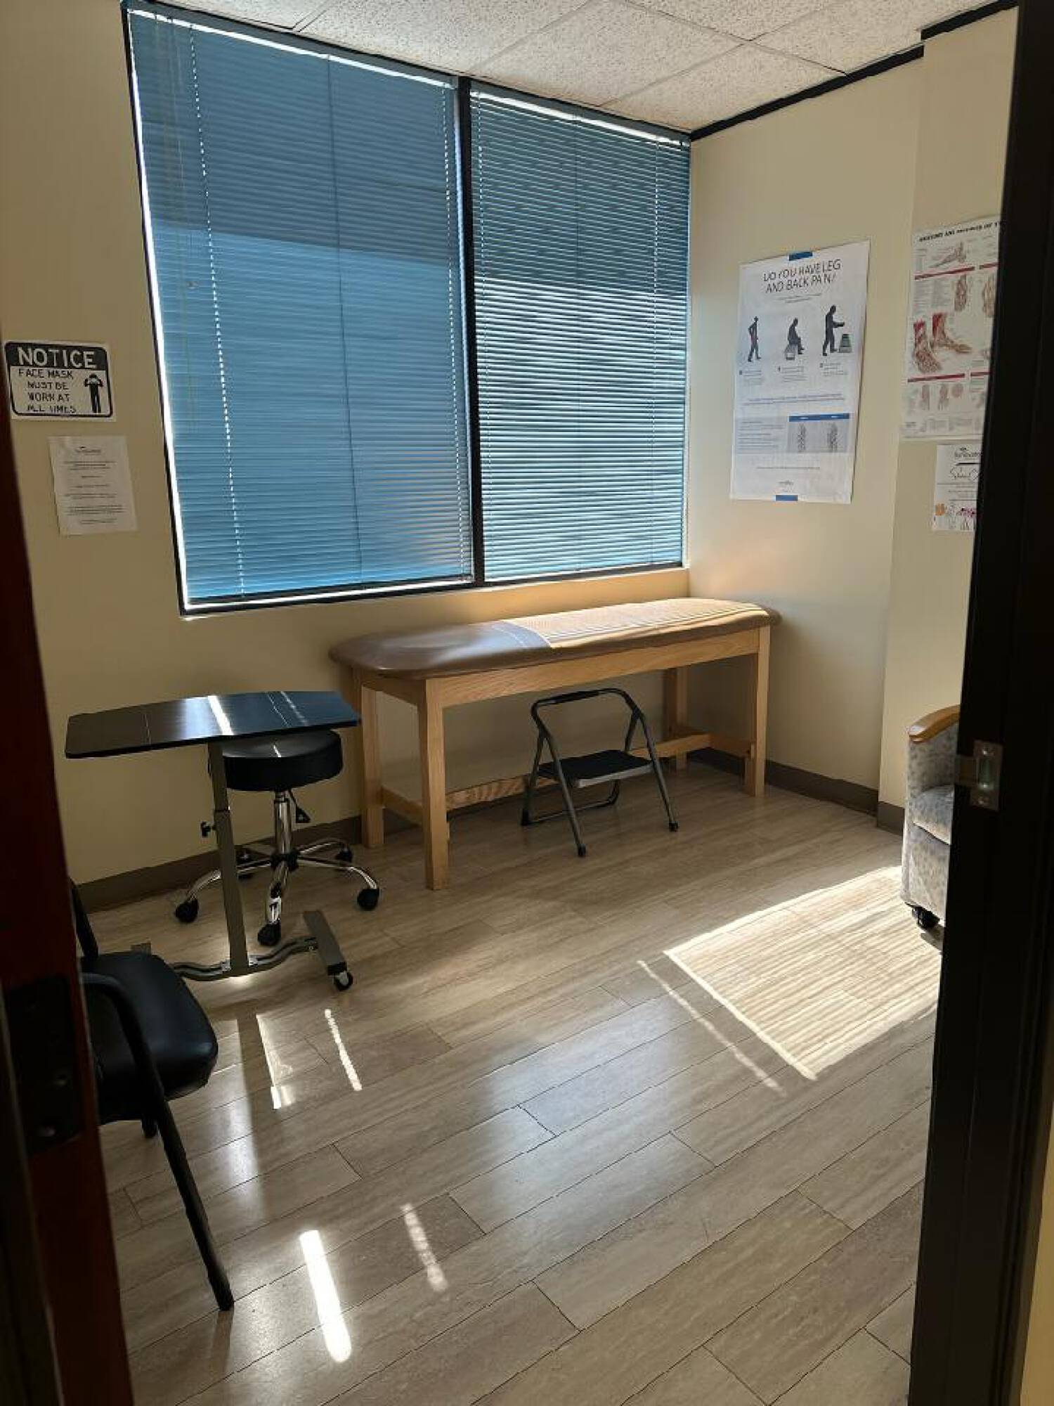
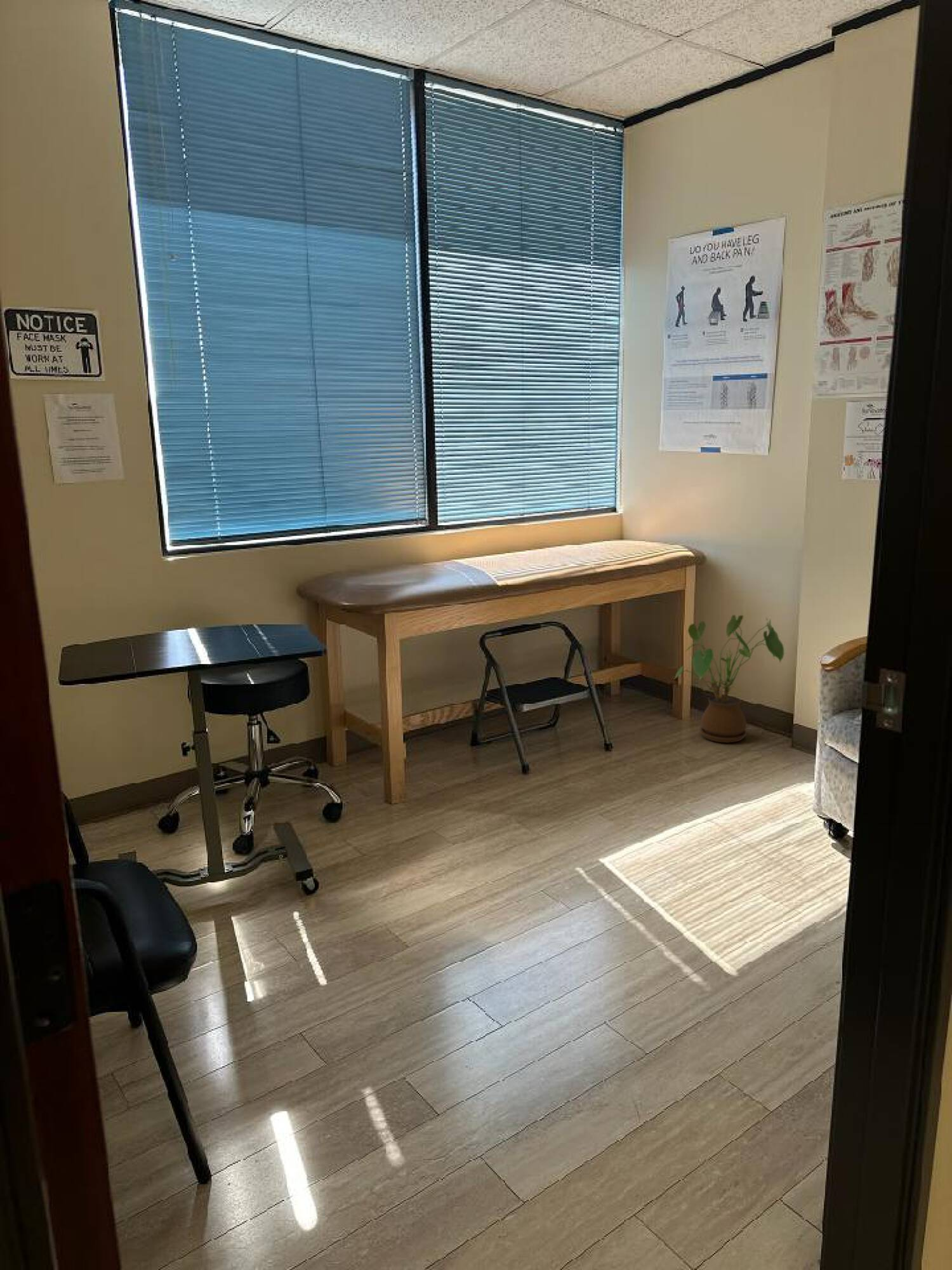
+ house plant (726, 679)
